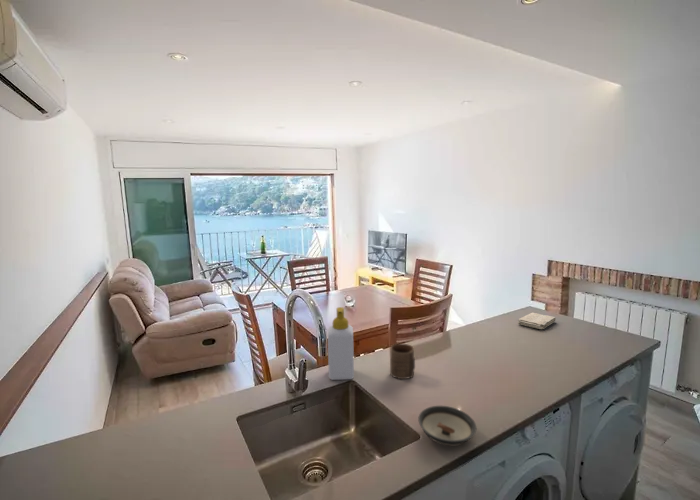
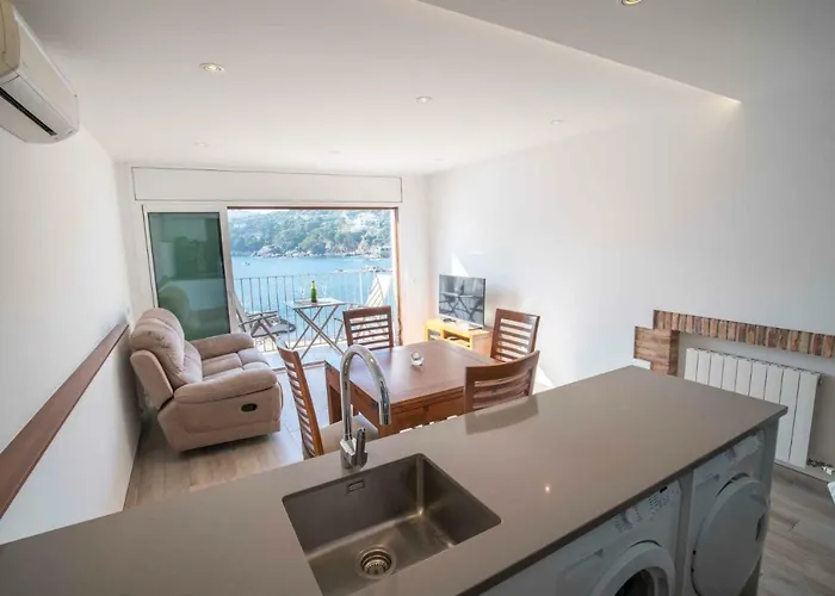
- cup (402, 361)
- washcloth (536, 320)
- saucer (446, 428)
- soap bottle (340, 341)
